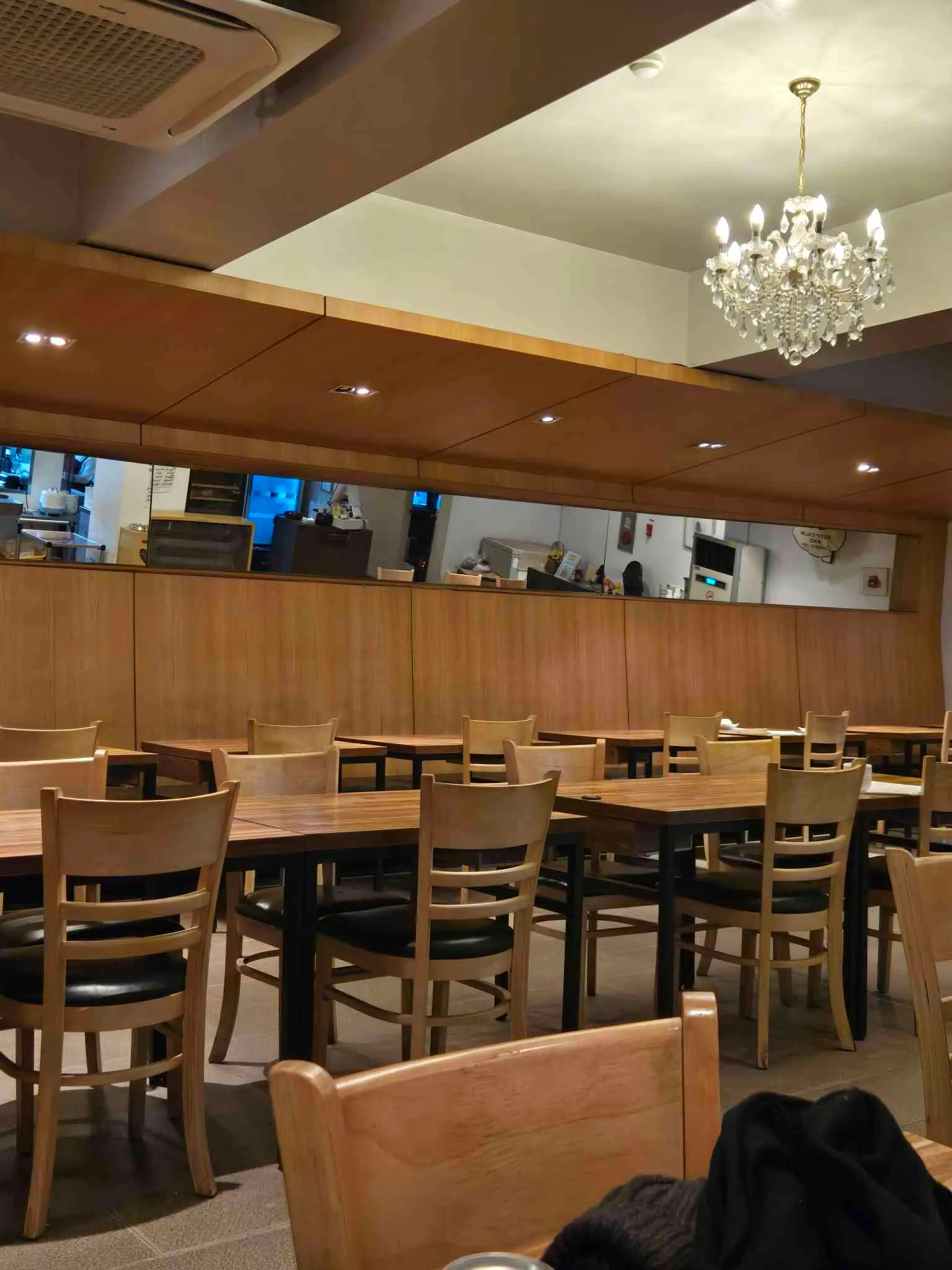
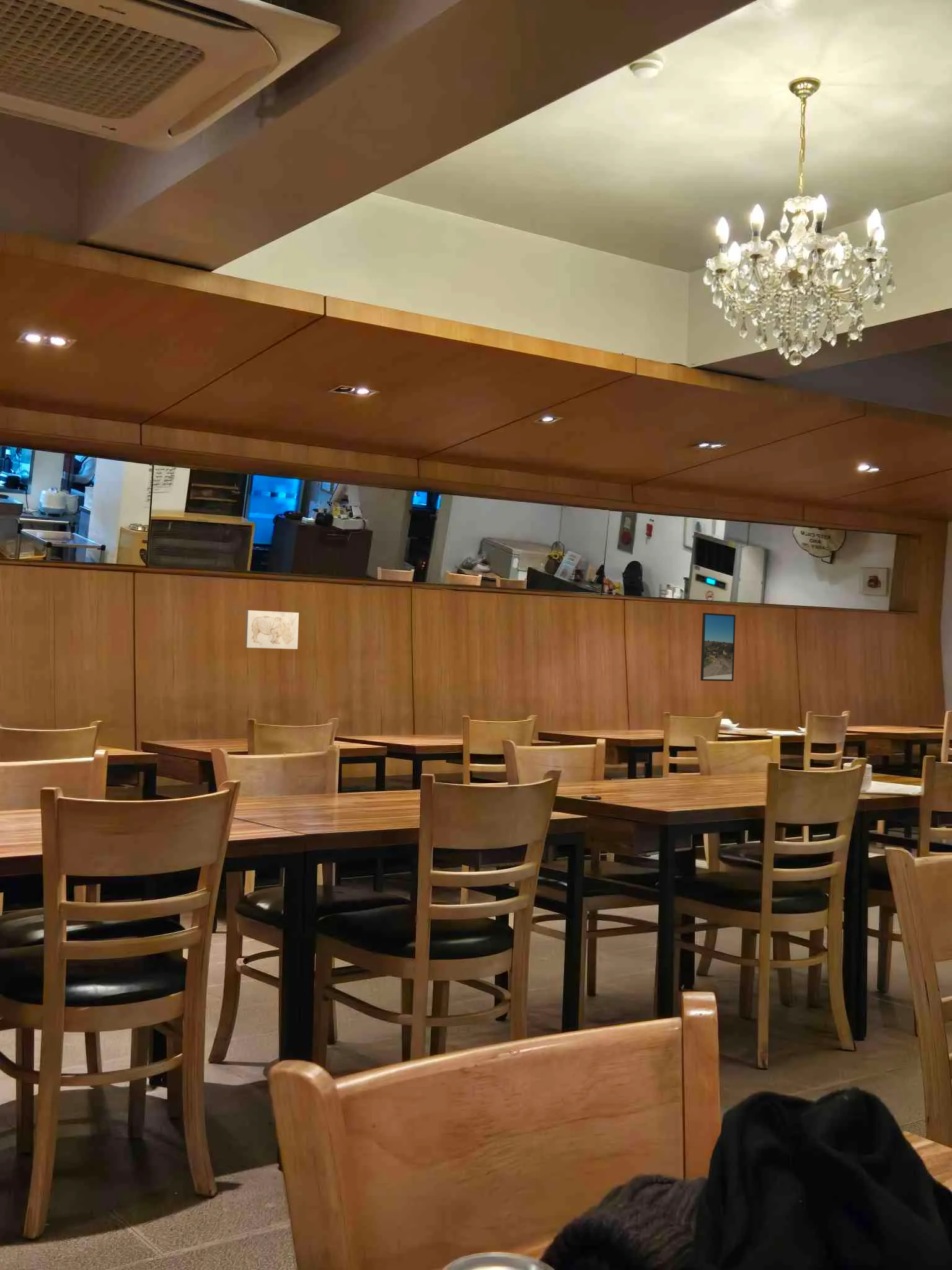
+ wall art (271, 629)
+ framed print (718, 647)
